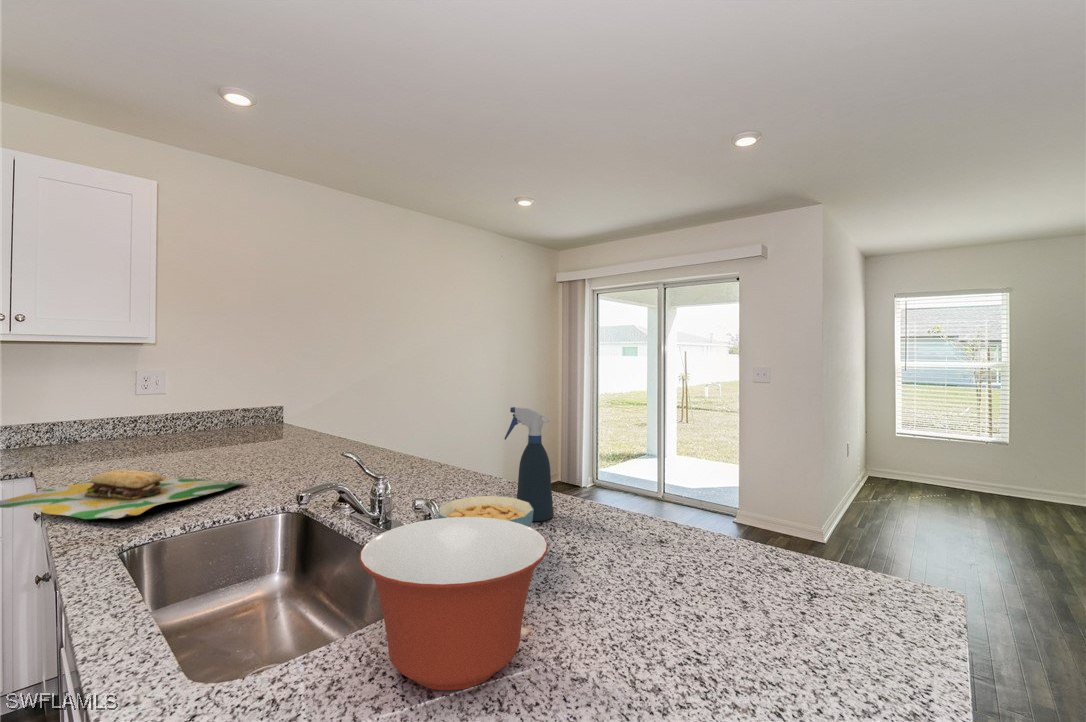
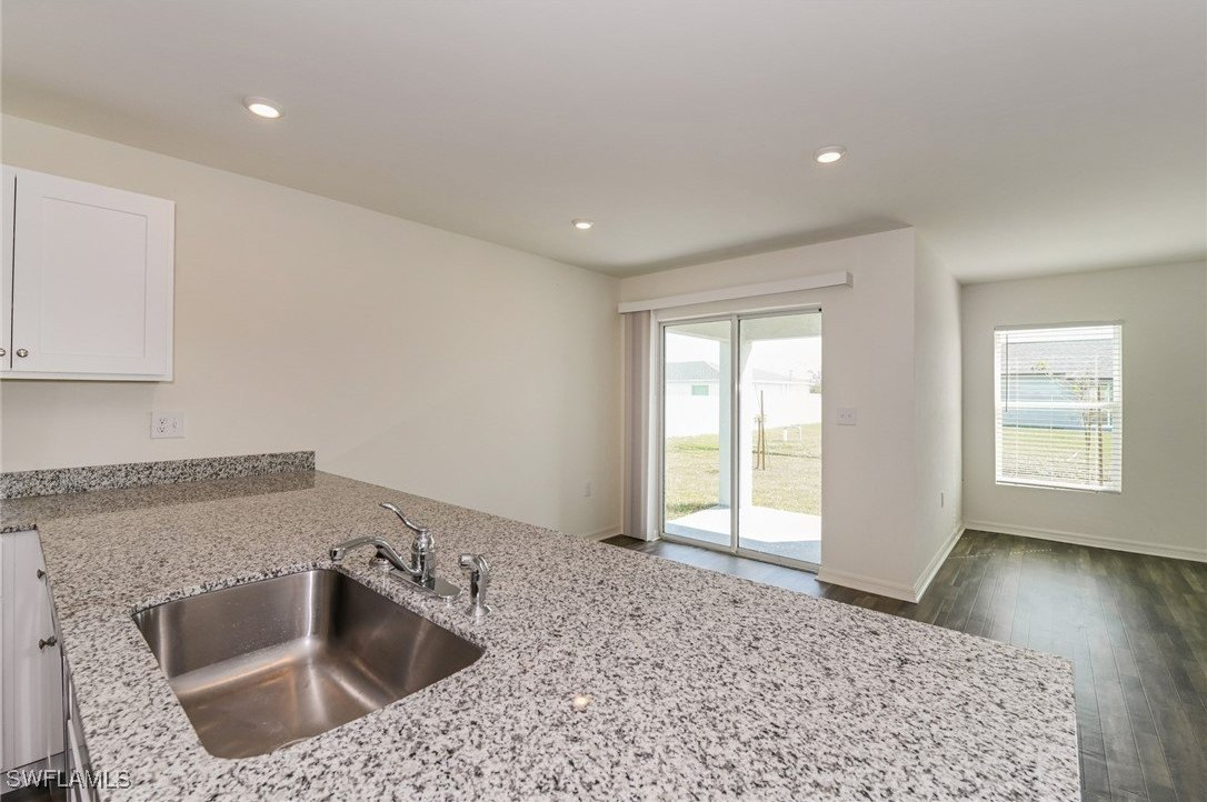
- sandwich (127, 484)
- mixing bowl (456, 602)
- cereal bowl (485, 517)
- spray bottle (531, 461)
